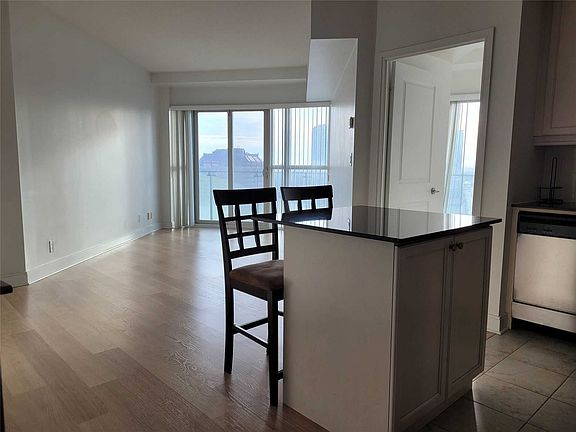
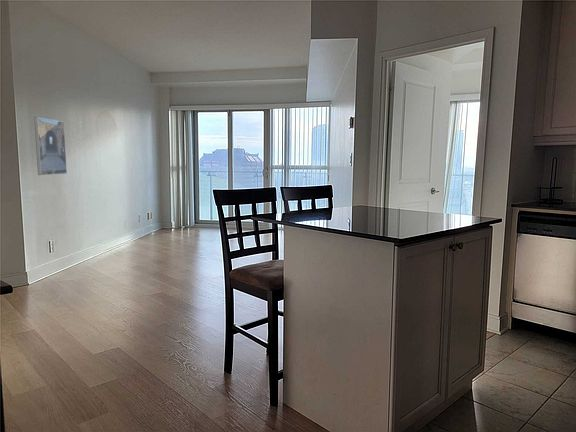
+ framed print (51, 147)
